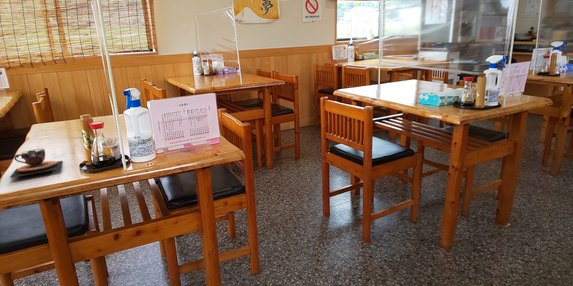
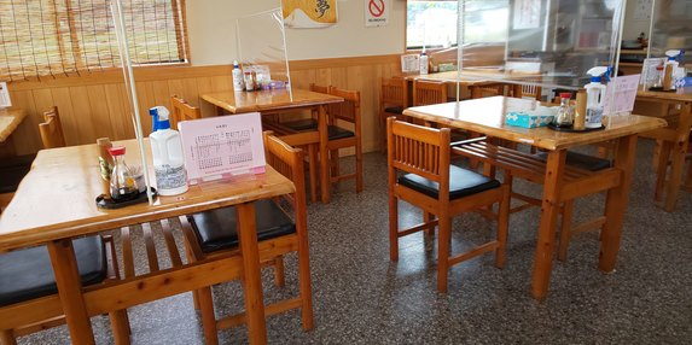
- teacup (36, 160)
